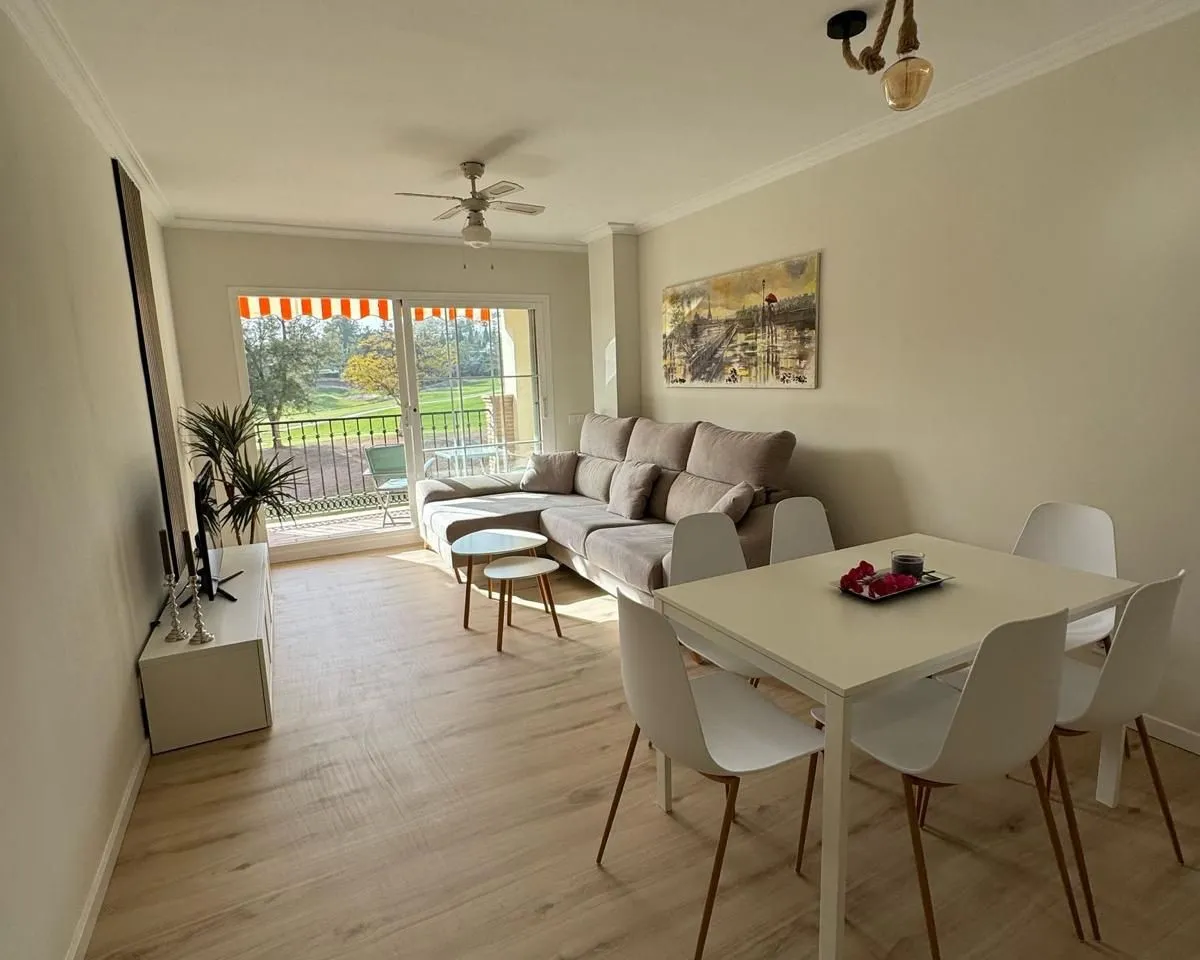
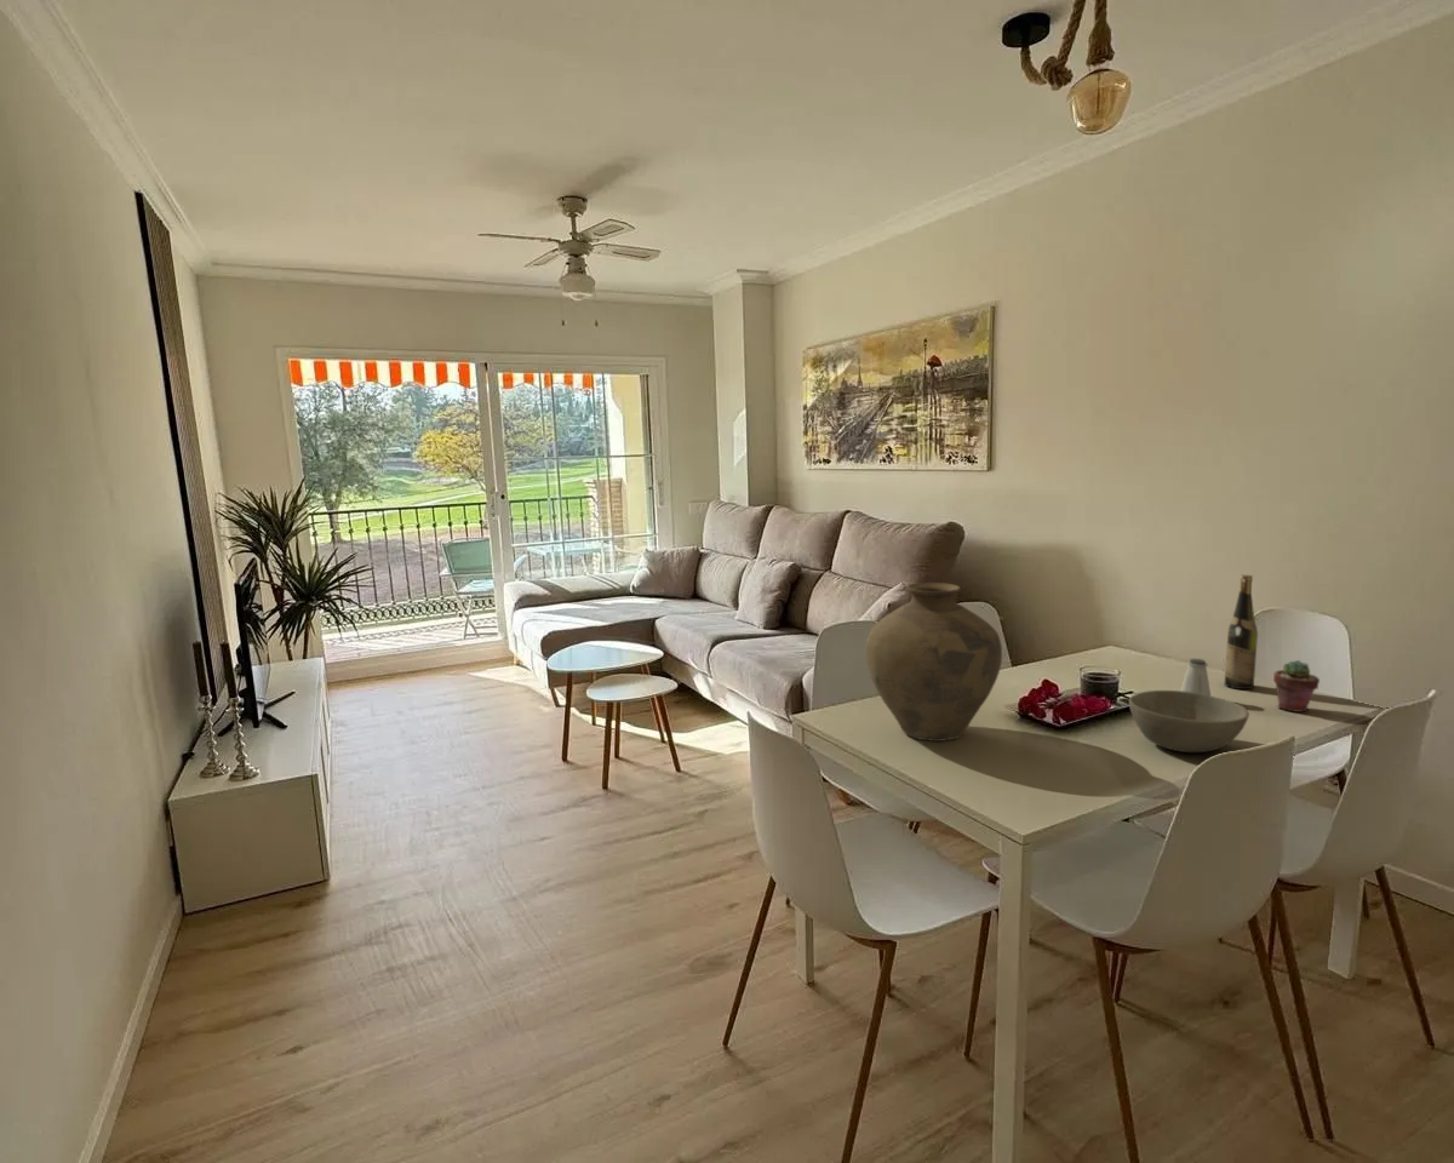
+ vase (932, 659)
+ wine bottle (1242, 631)
+ bowl (1185, 724)
+ saltshaker (1196, 678)
+ potted succulent (1295, 684)
